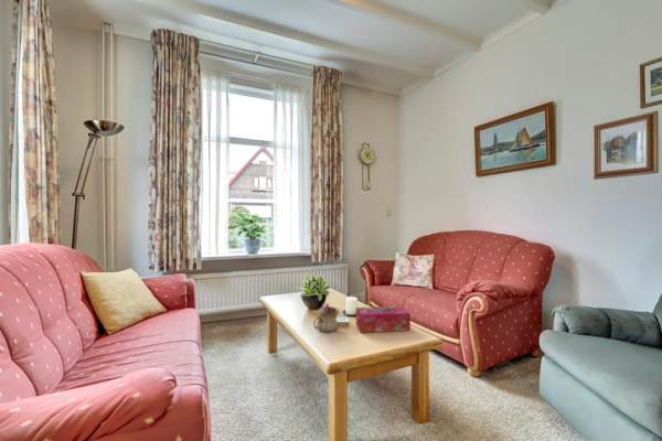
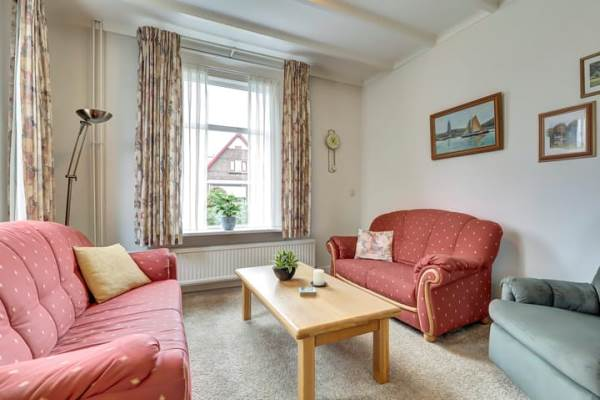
- teapot (325, 316)
- tissue box (382, 318)
